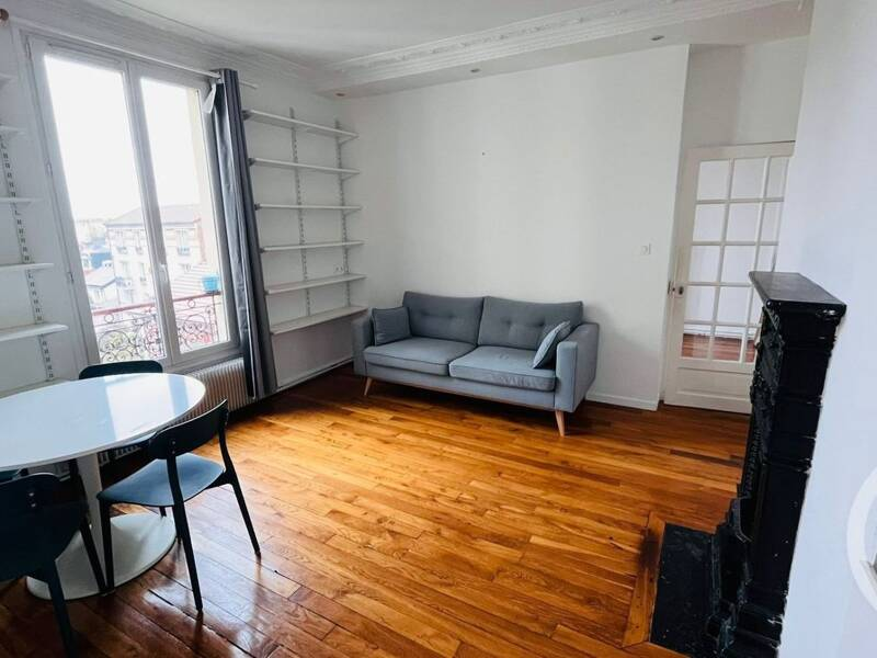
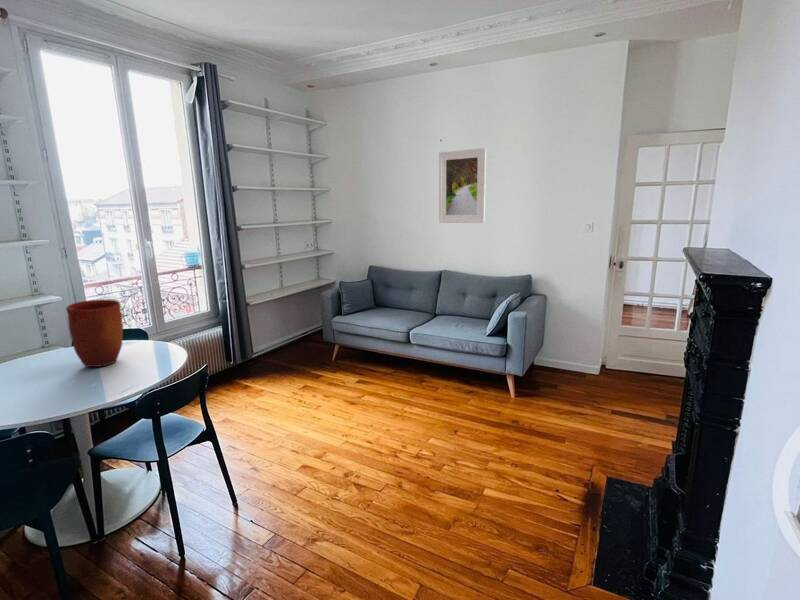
+ vase (98, 333)
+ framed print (461, 187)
